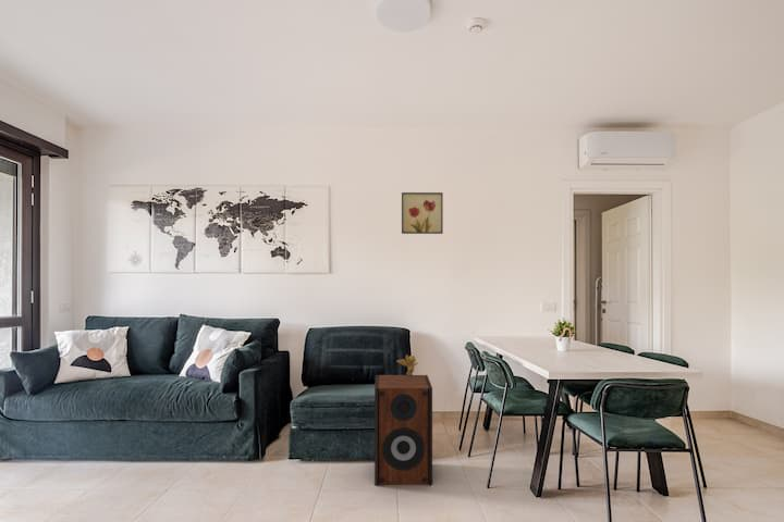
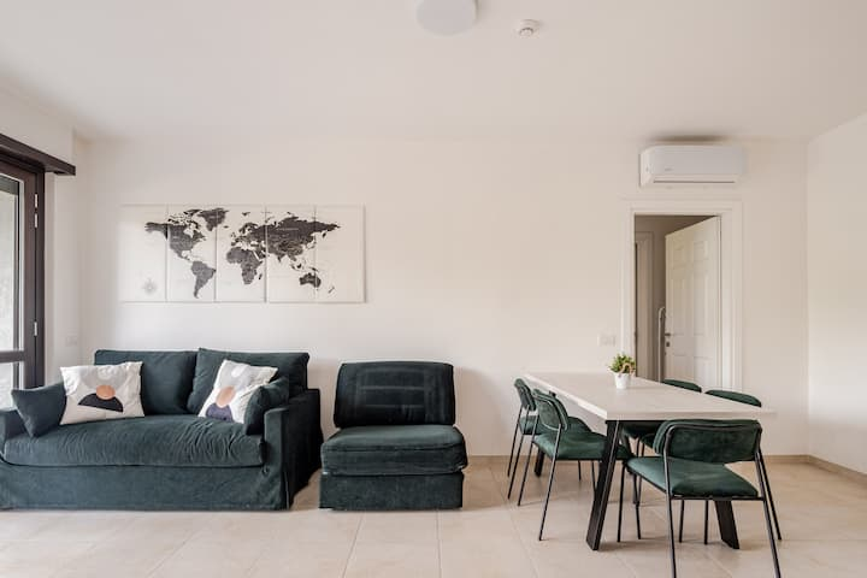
- speaker (402, 427)
- wall art (421, 213)
- decorative figurine (406, 364)
